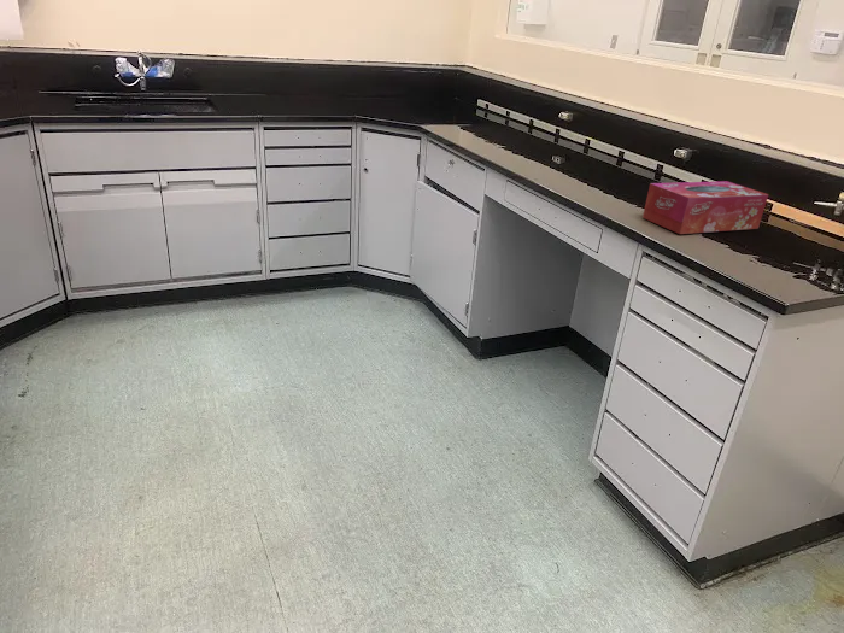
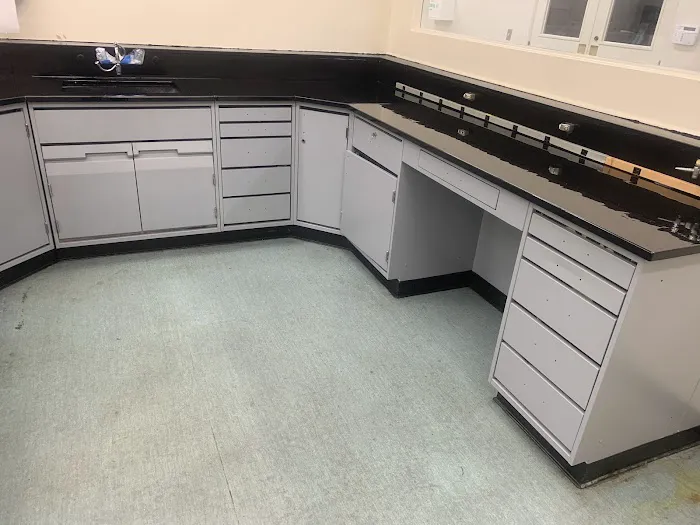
- tissue box (704, 206)
